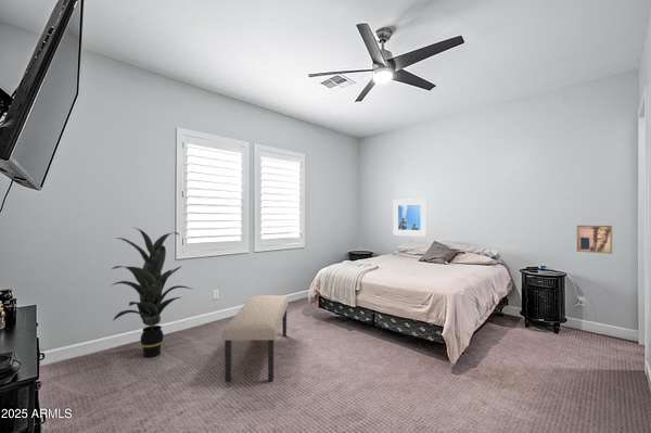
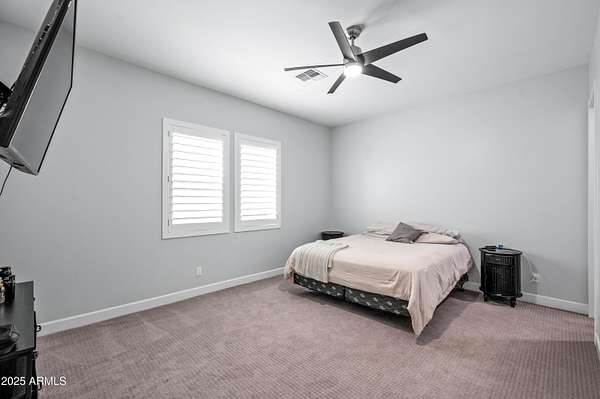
- wall art (593, 239)
- indoor plant (145, 290)
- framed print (409, 217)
- bench (260, 330)
